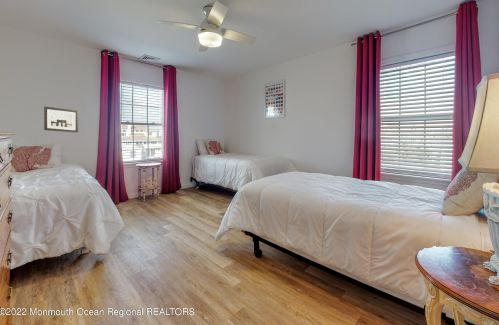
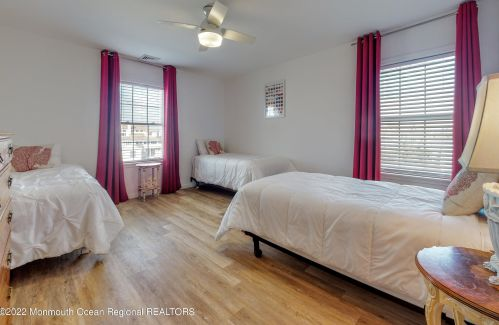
- wall art (61, 120)
